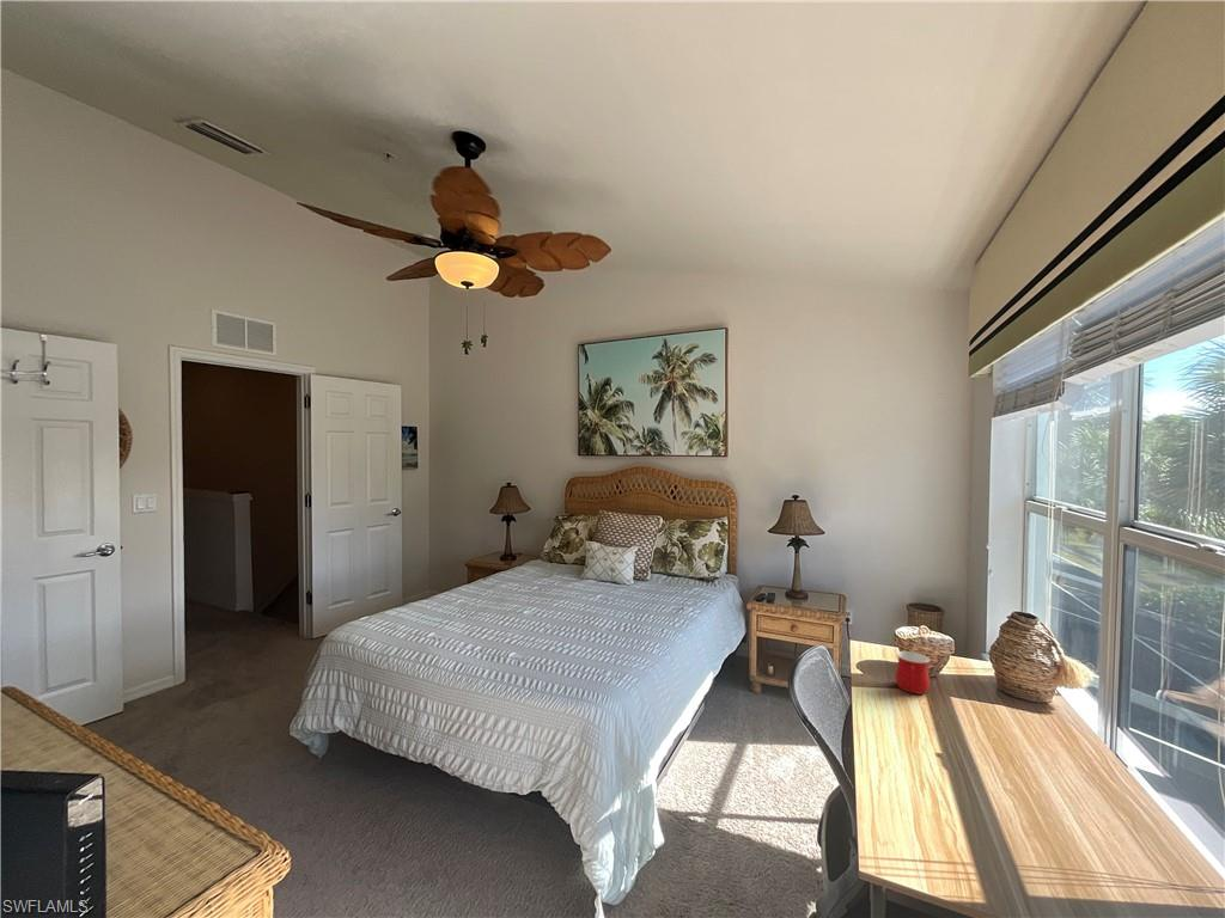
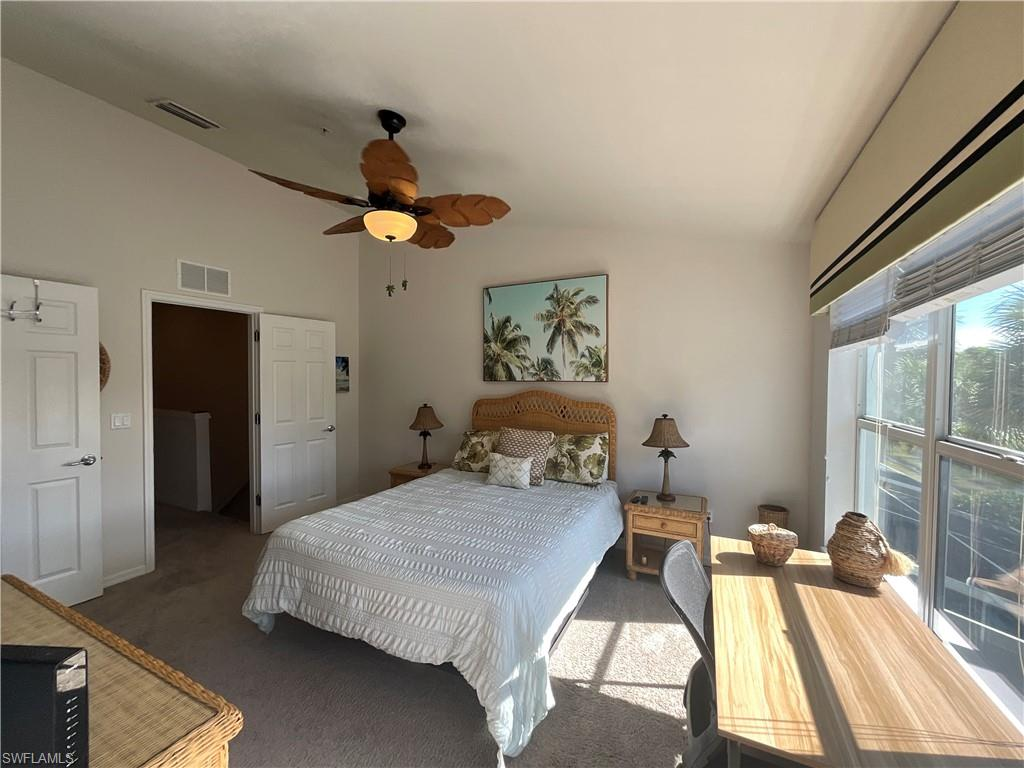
- mug (912, 673)
